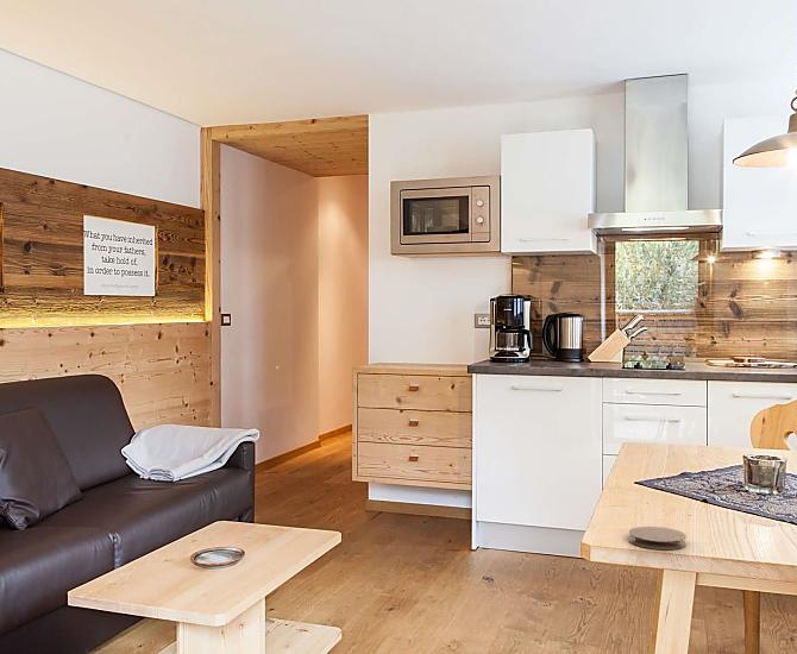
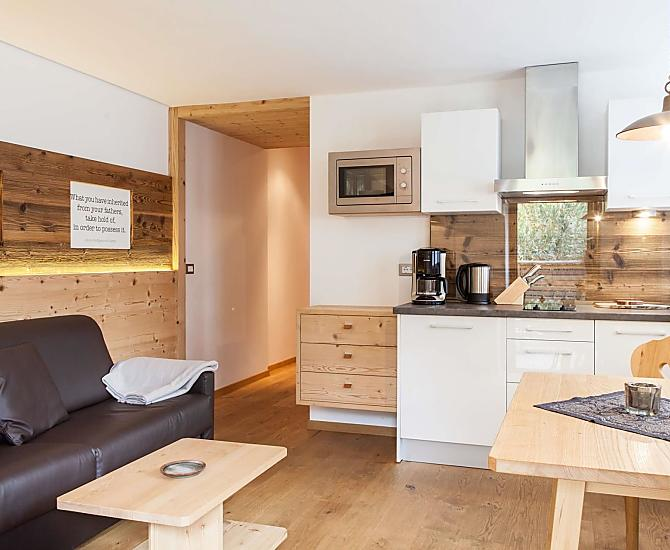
- coaster (657, 537)
